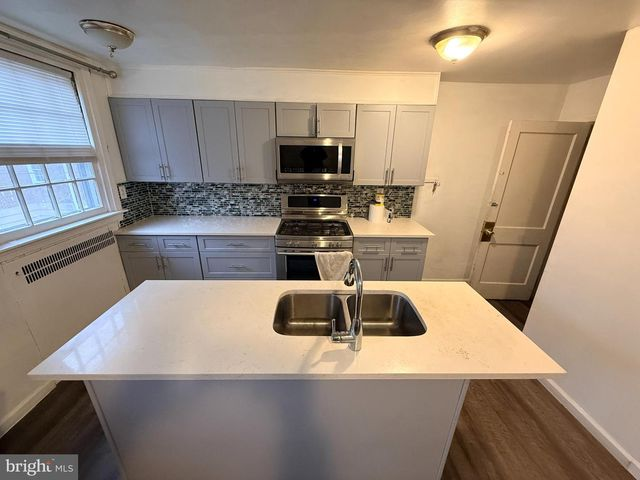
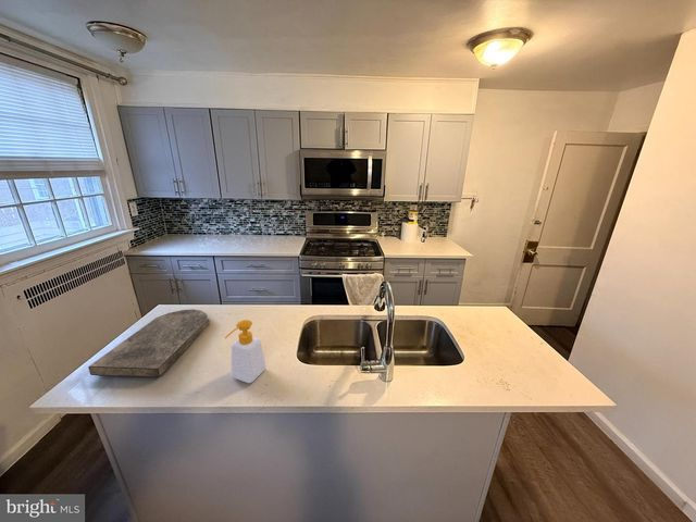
+ soap bottle (243, 351)
+ cutting board (164, 336)
